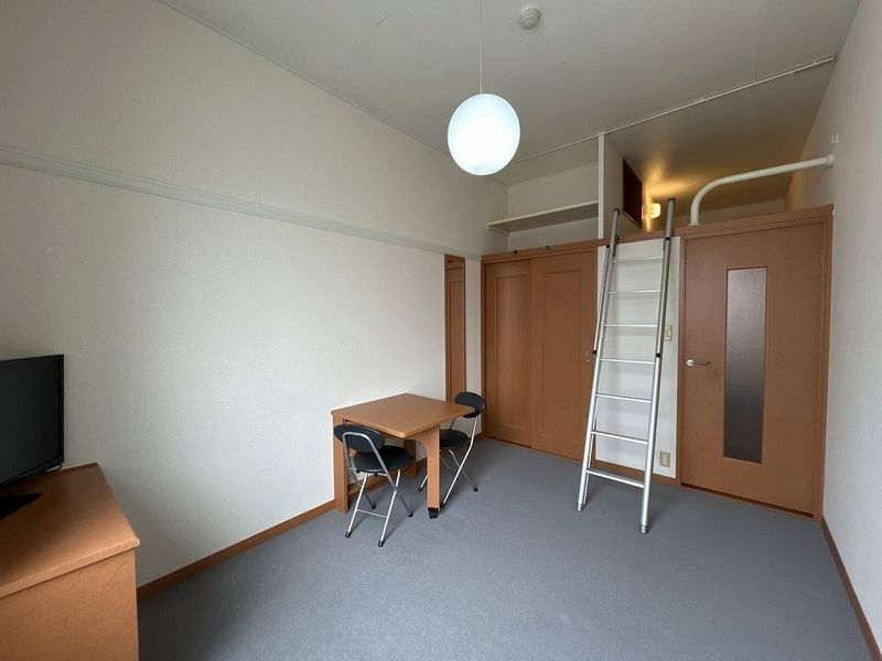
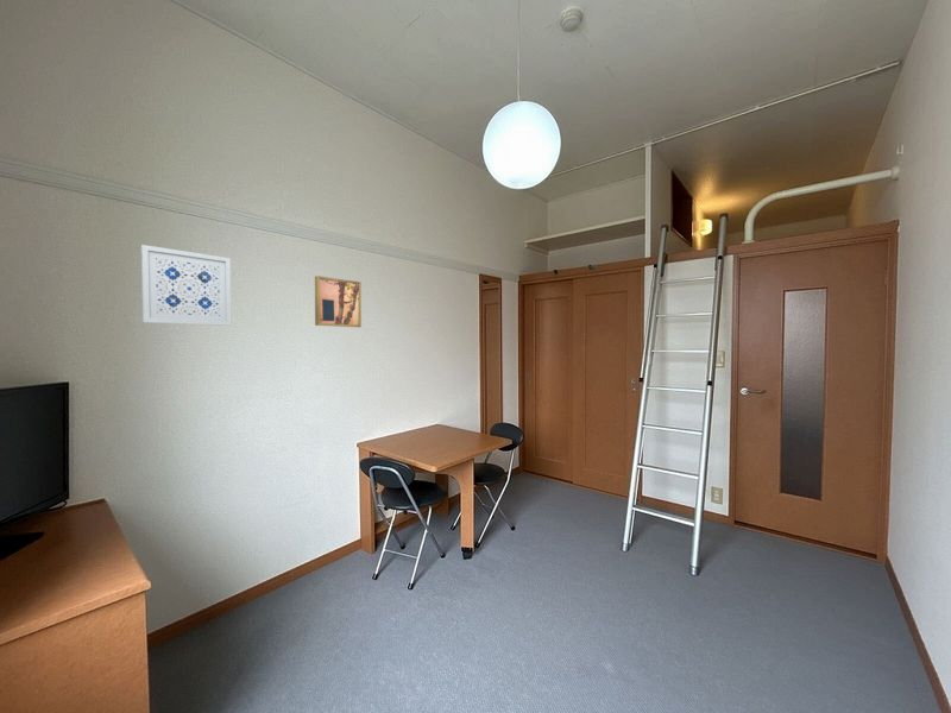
+ wall art (189, 288)
+ wall art (339, 302)
